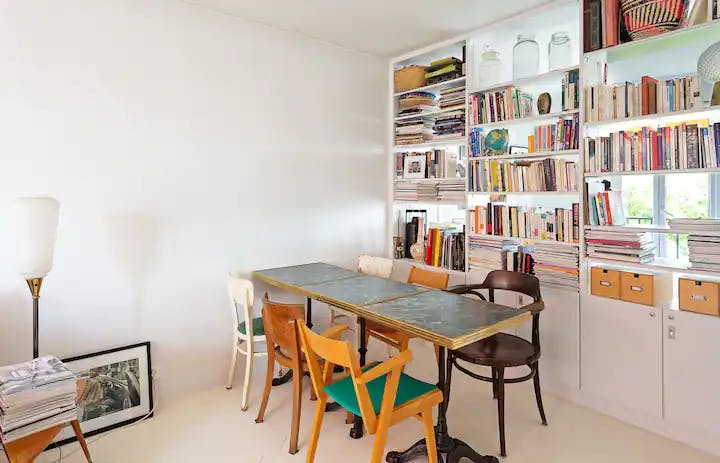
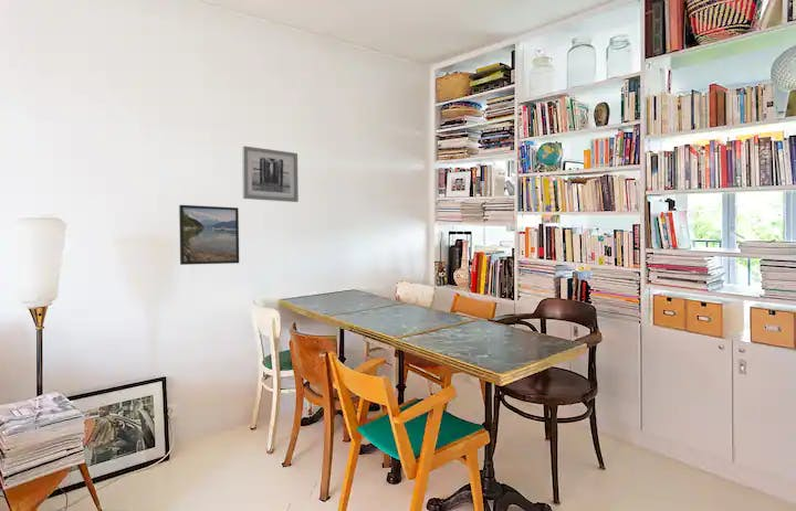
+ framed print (210, 235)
+ wall art (271, 174)
